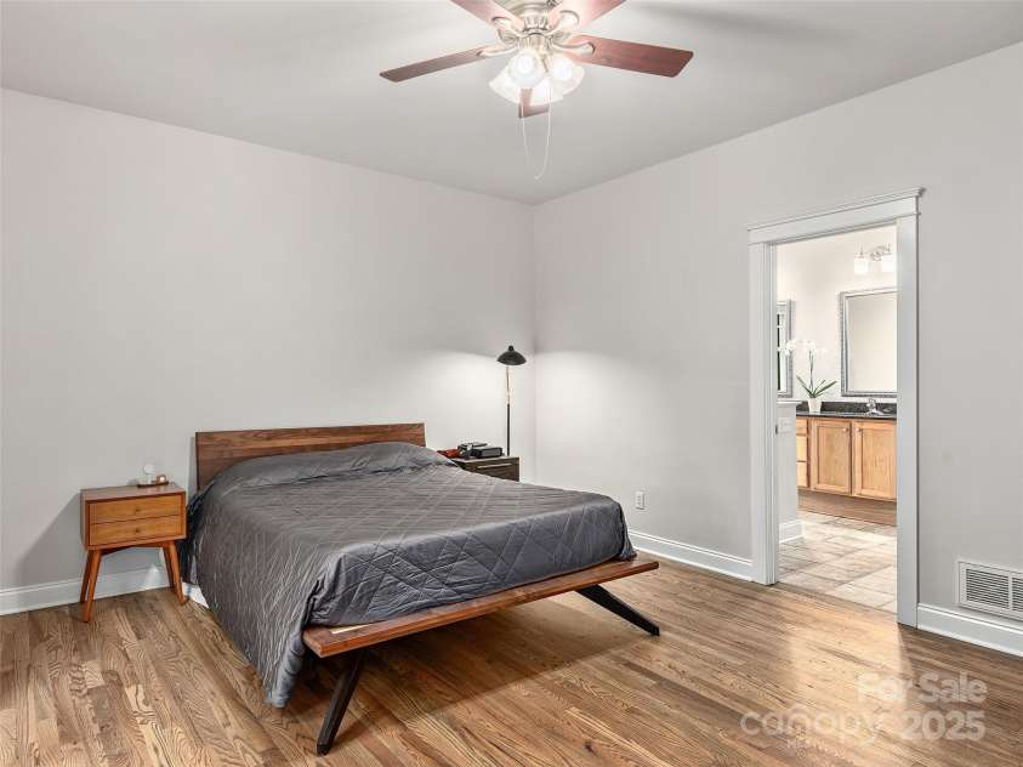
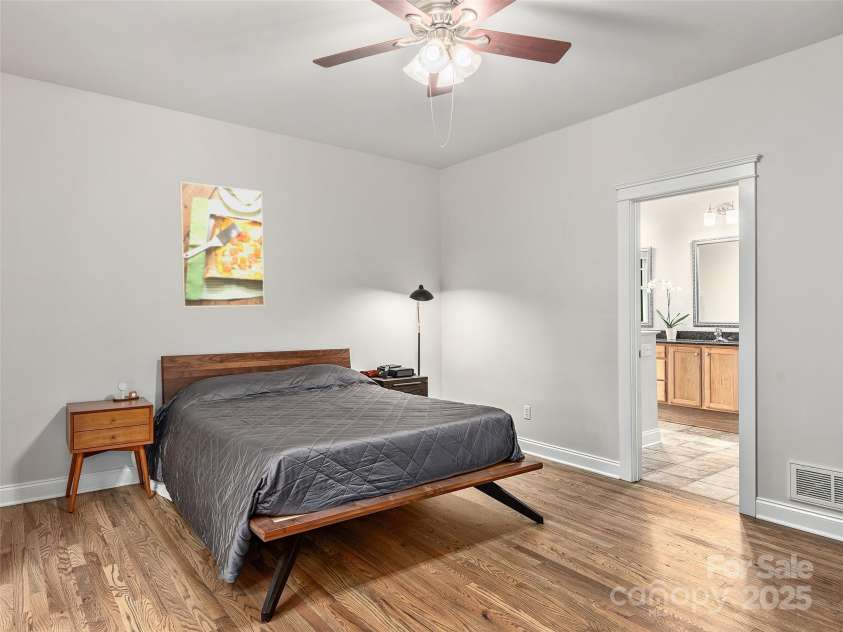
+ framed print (223, 246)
